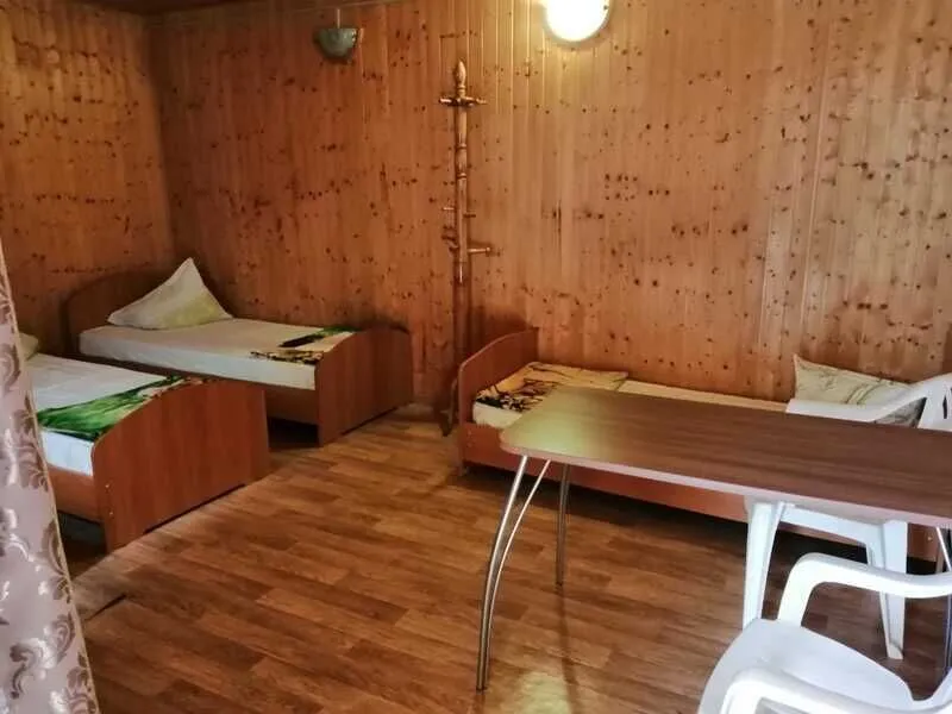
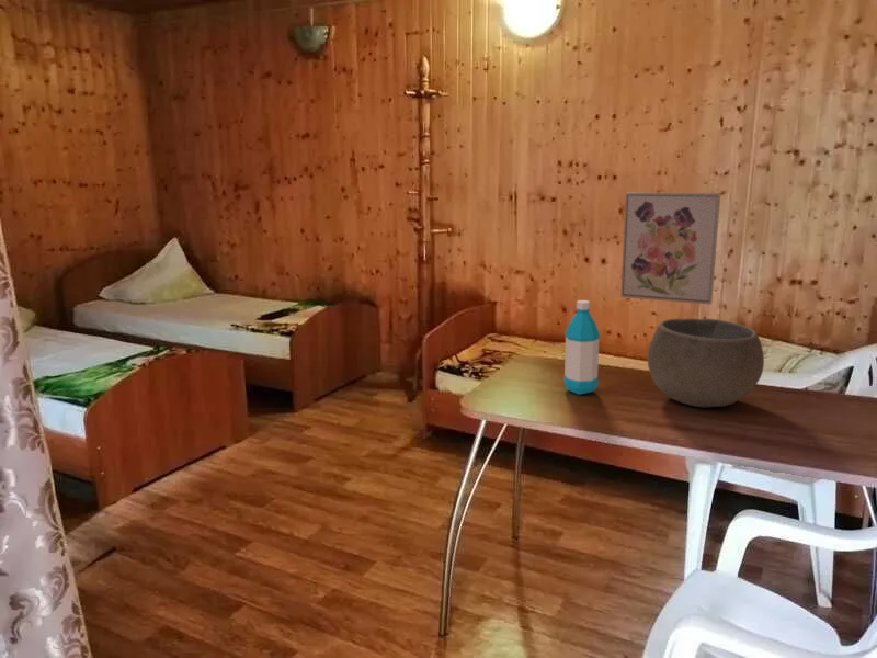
+ water bottle (581, 347)
+ wall art (668, 247)
+ bowl (703, 363)
